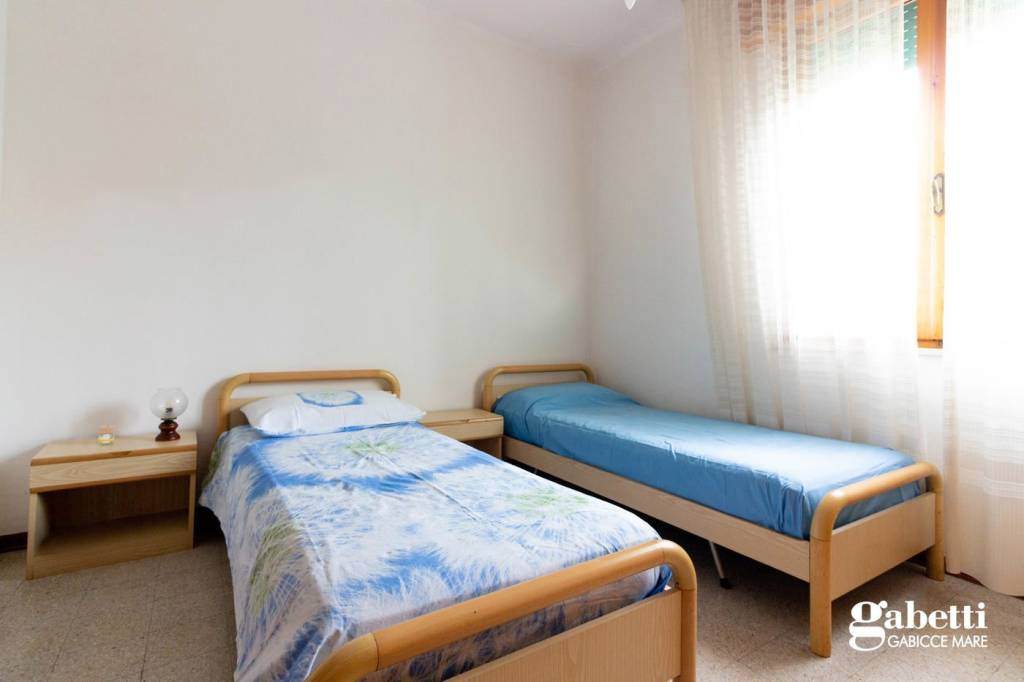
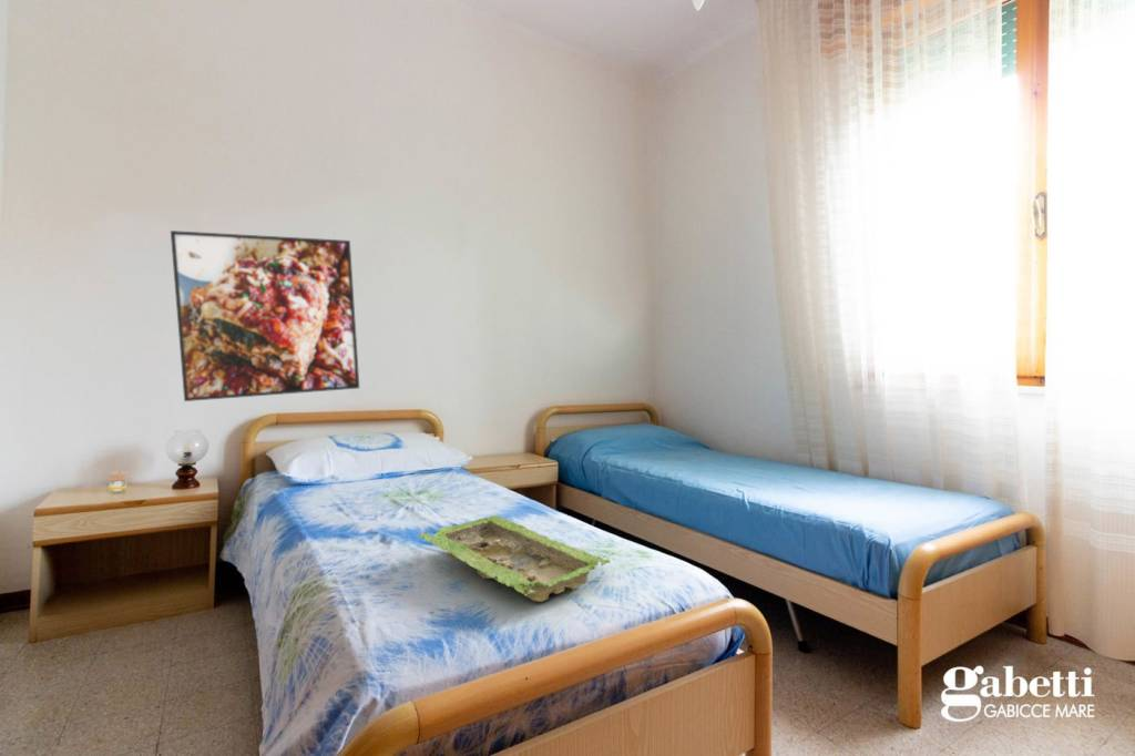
+ tray (508, 555)
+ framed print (272, 315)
